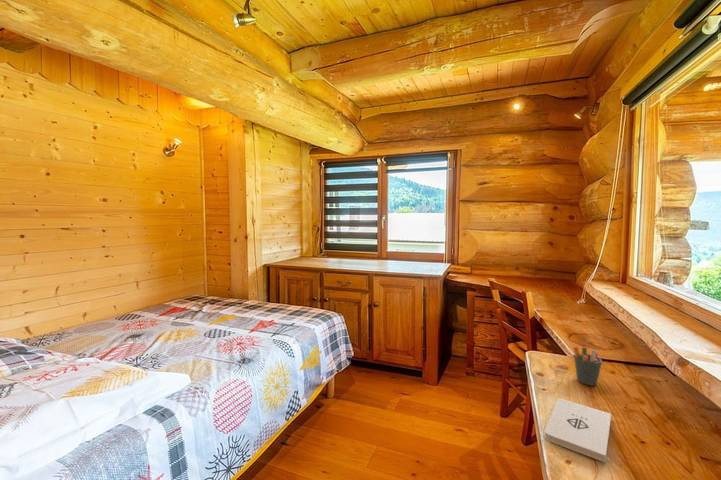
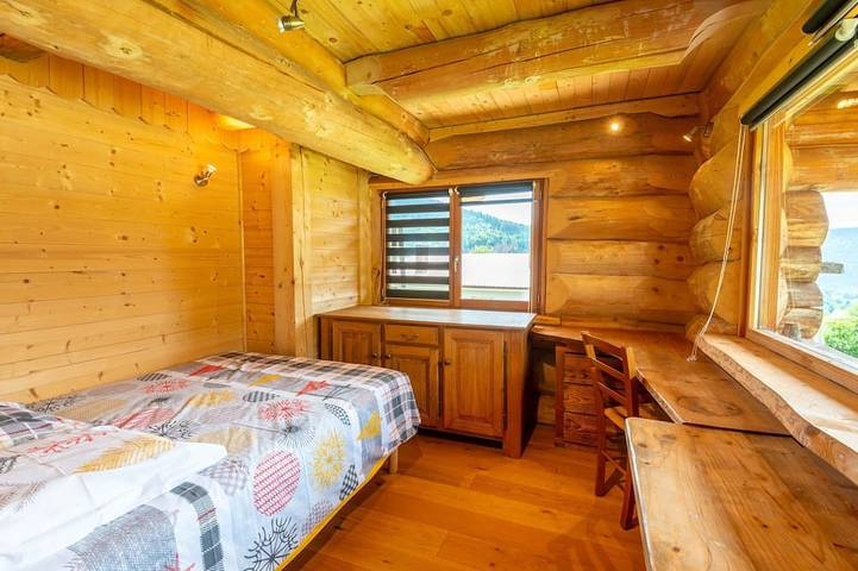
- notepad (578, 425)
- pen holder (587, 363)
